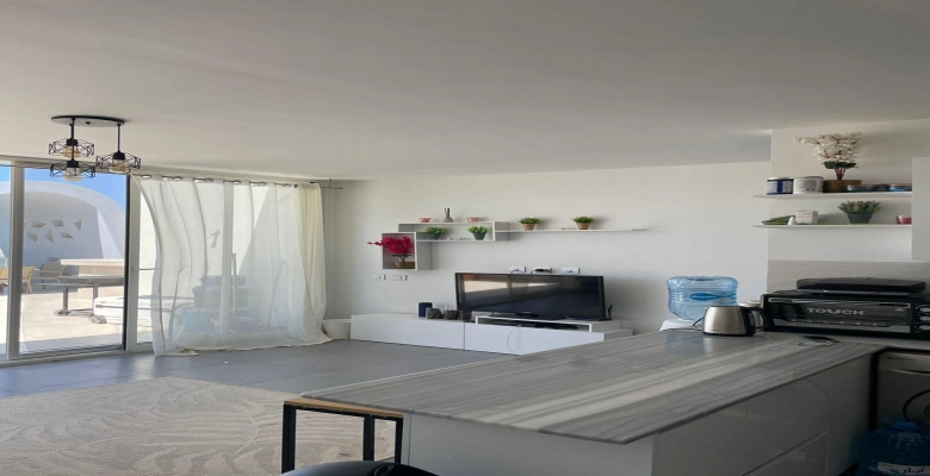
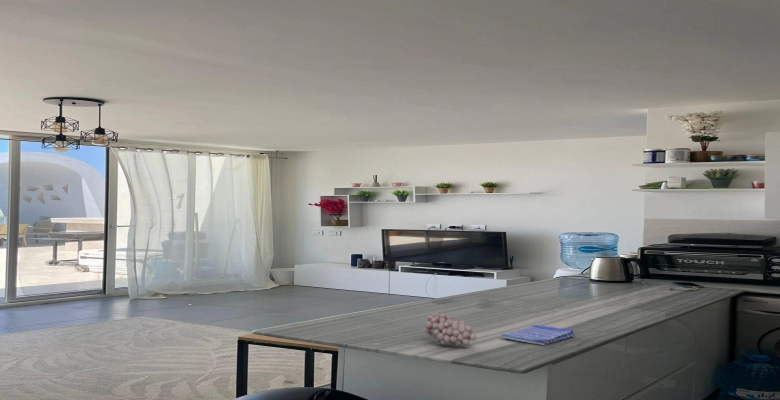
+ dish towel (538, 333)
+ fruit (449, 330)
